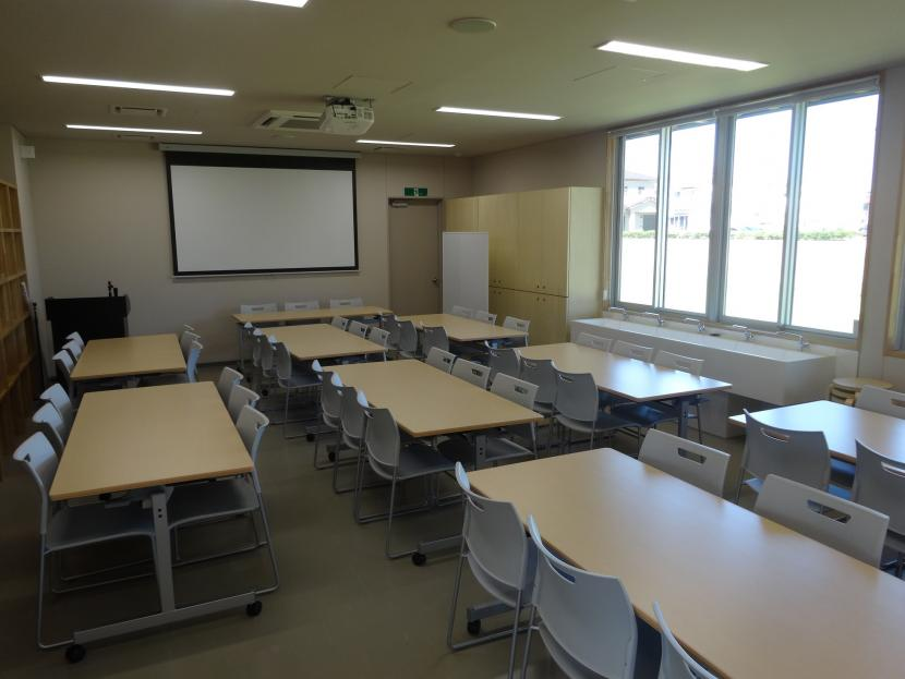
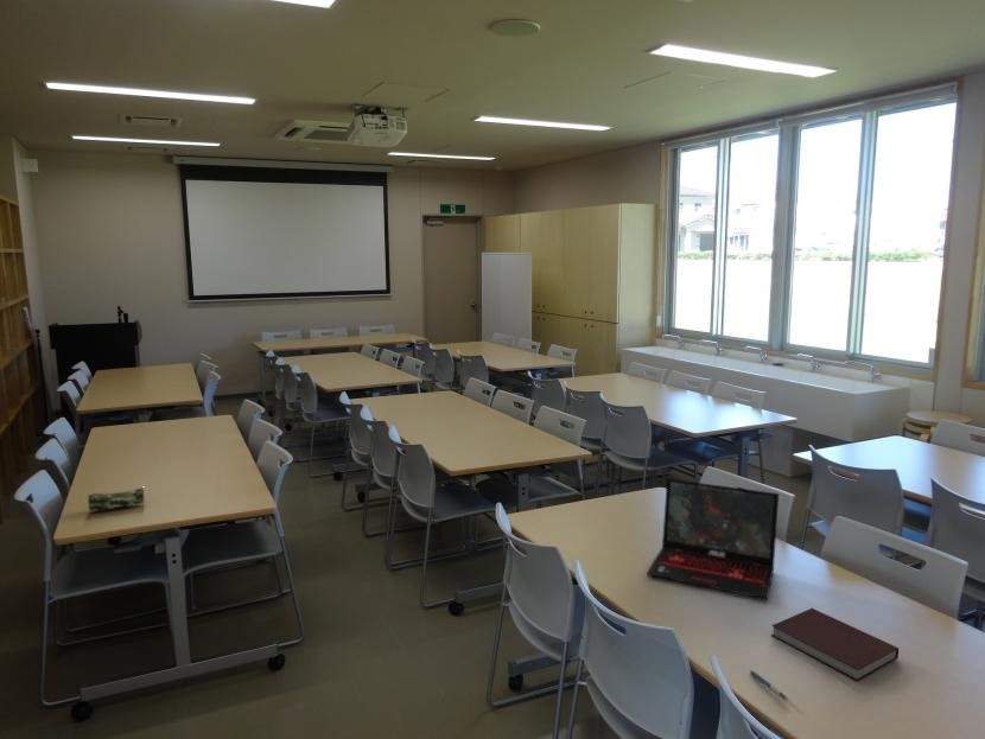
+ notebook (832, 641)
+ pencil case (117, 498)
+ laptop (712, 534)
+ pen (768, 683)
